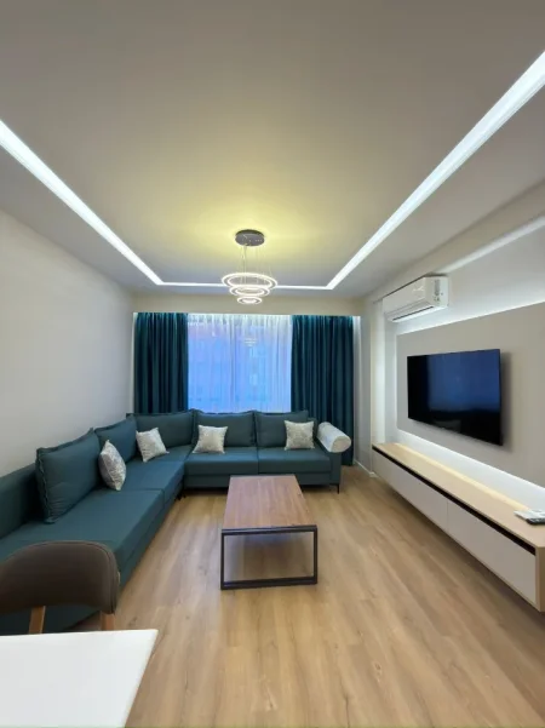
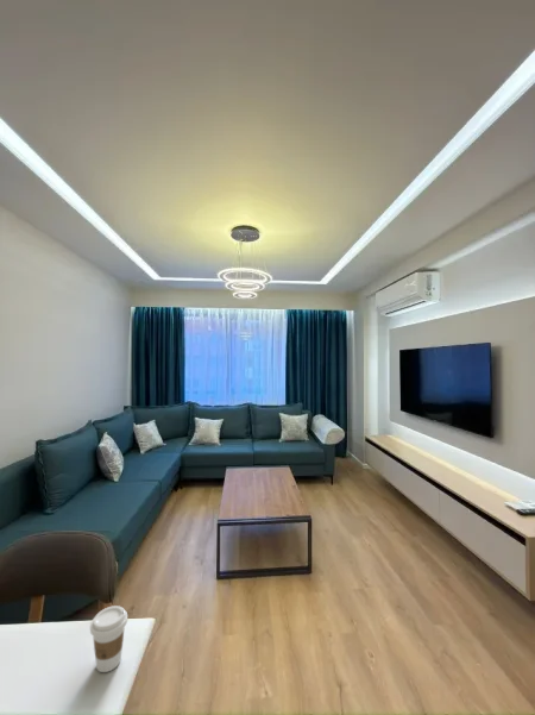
+ coffee cup (108, 639)
